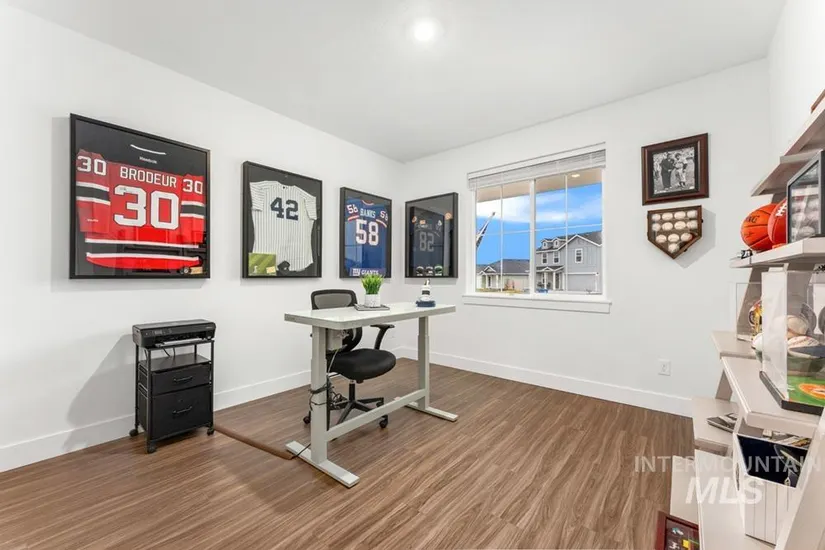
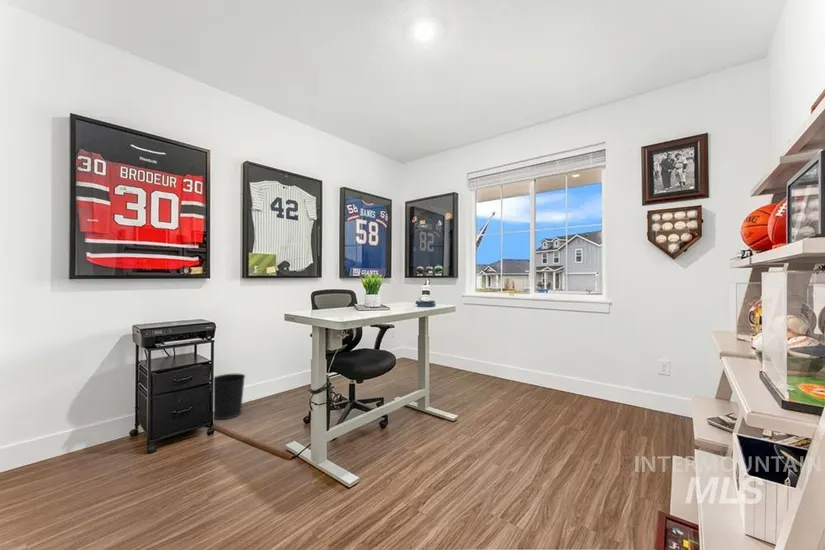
+ wastebasket (227, 396)
